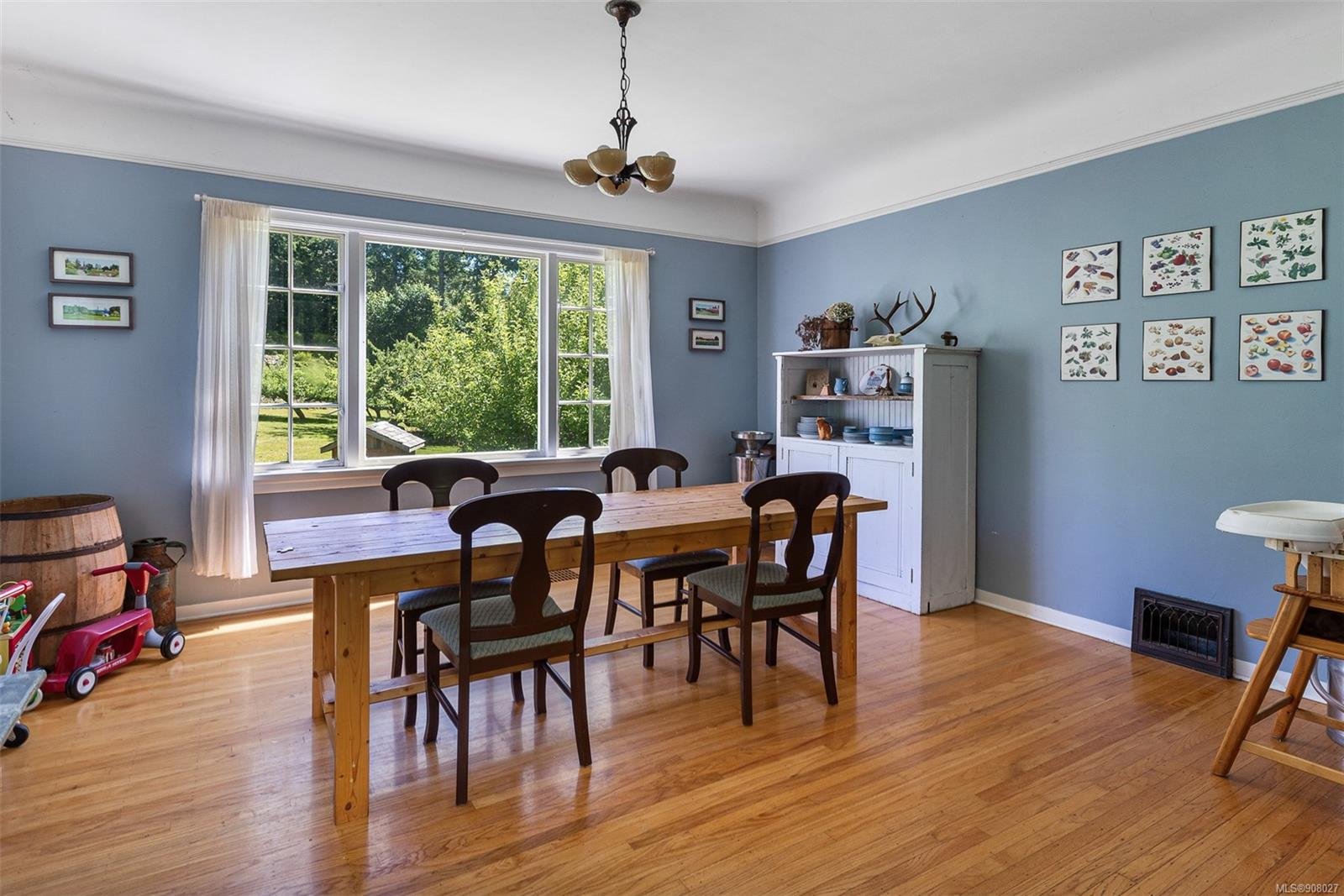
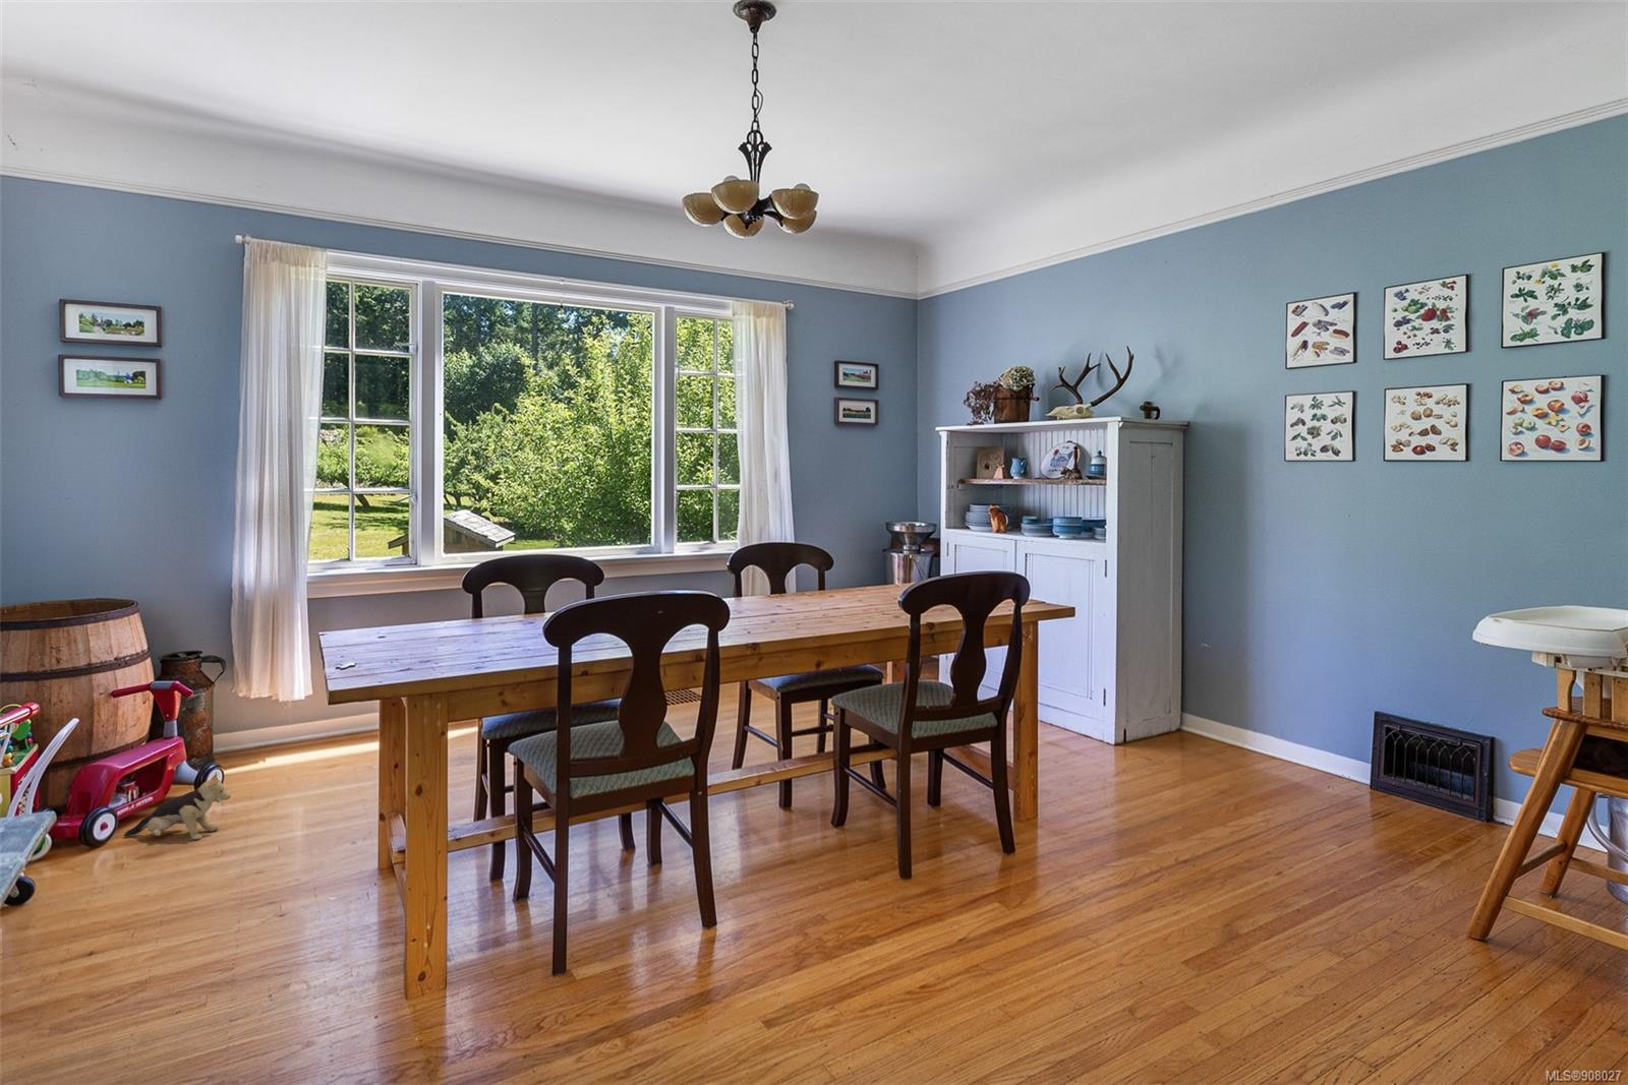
+ plush toy (176, 804)
